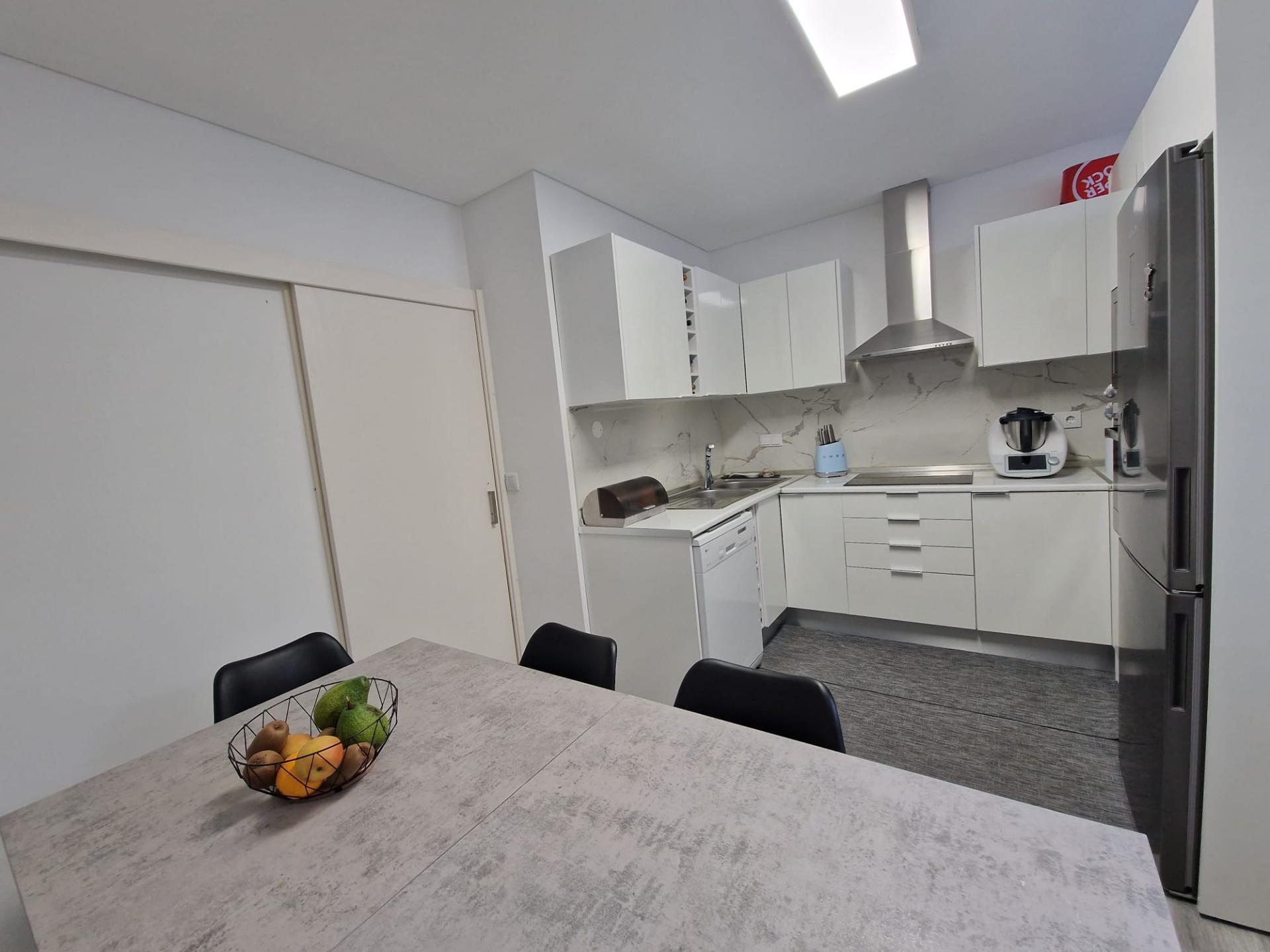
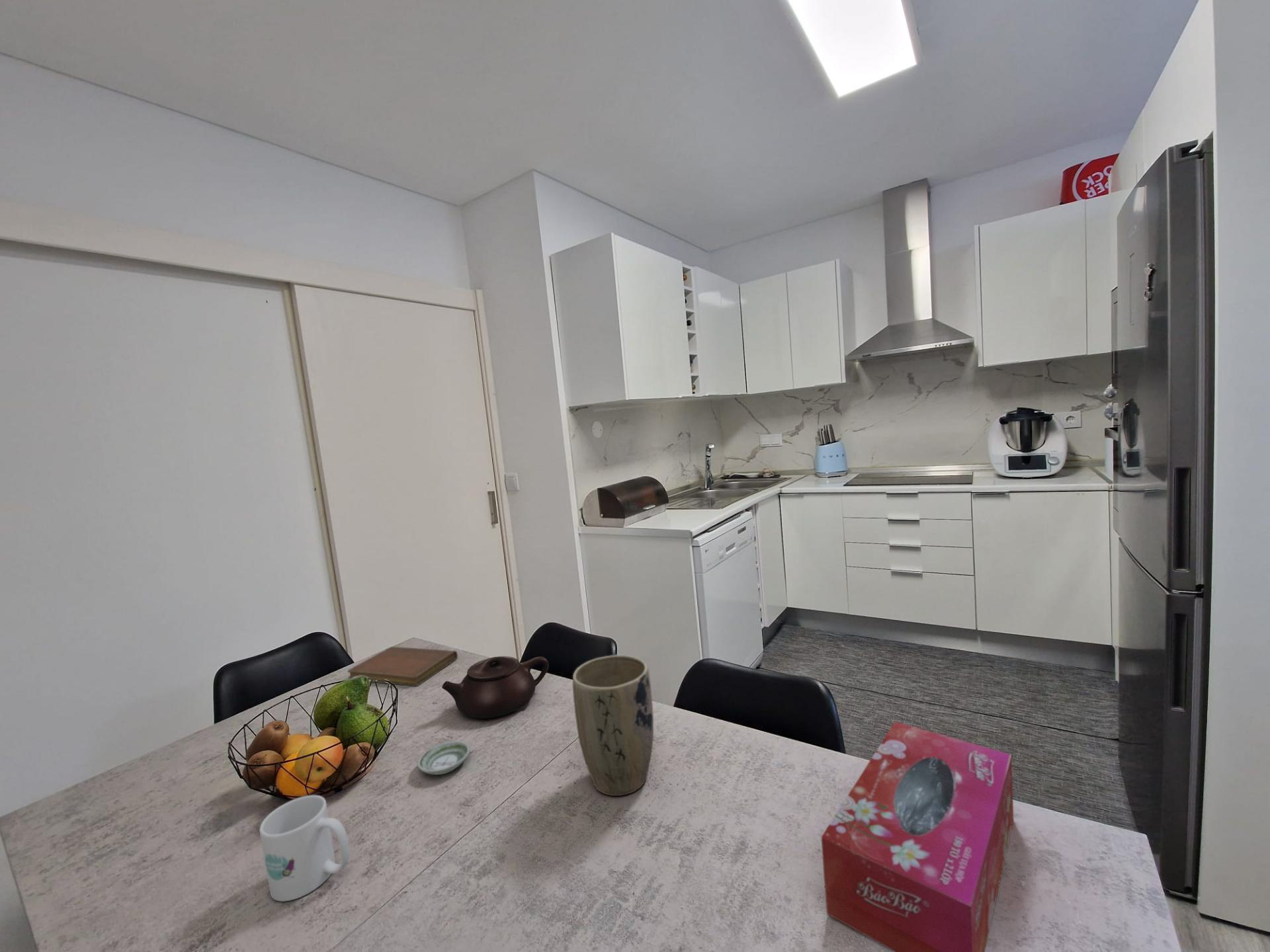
+ teapot (497, 681)
+ notebook (403, 664)
+ plant pot (616, 725)
+ mug (310, 846)
+ tissue box (925, 828)
+ saucer (444, 760)
